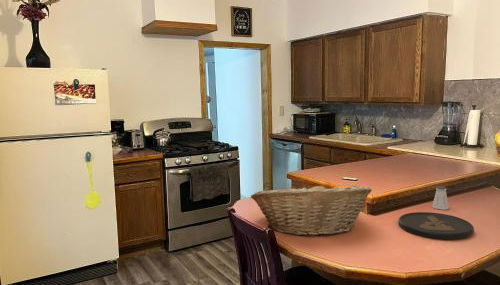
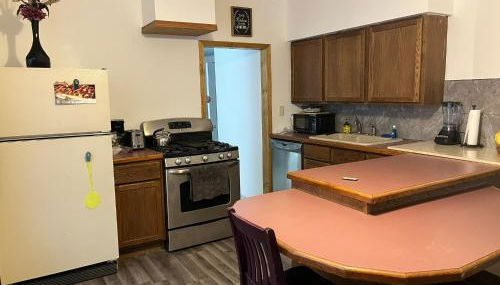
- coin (434, 224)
- saltshaker (440, 197)
- fruit basket (310, 202)
